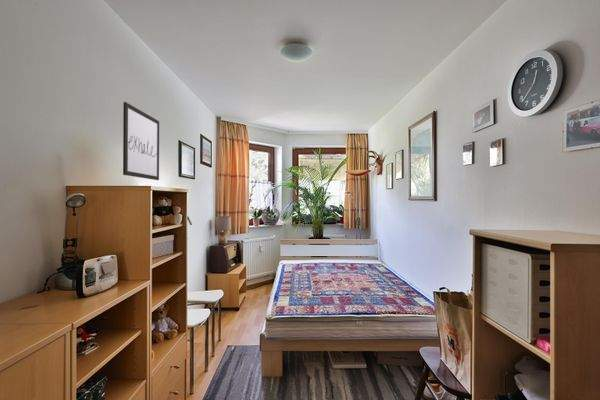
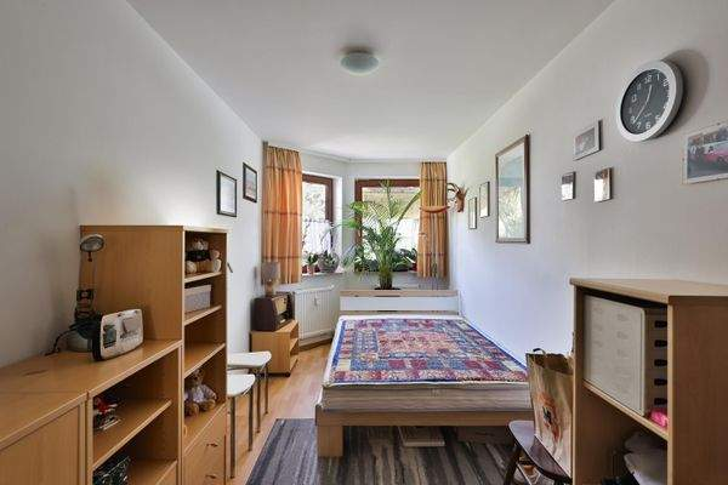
- wall art (143, 145)
